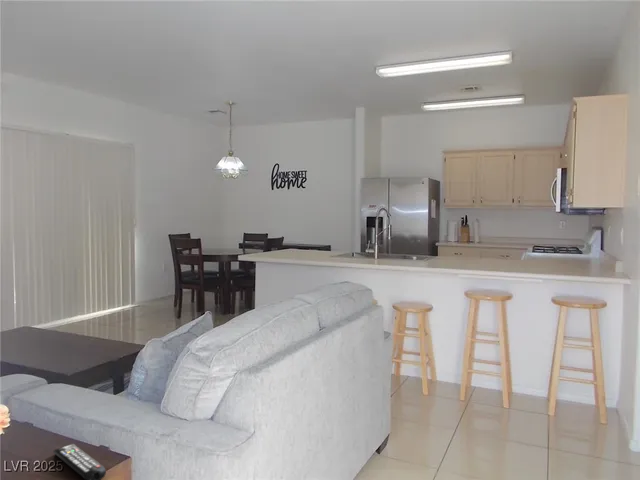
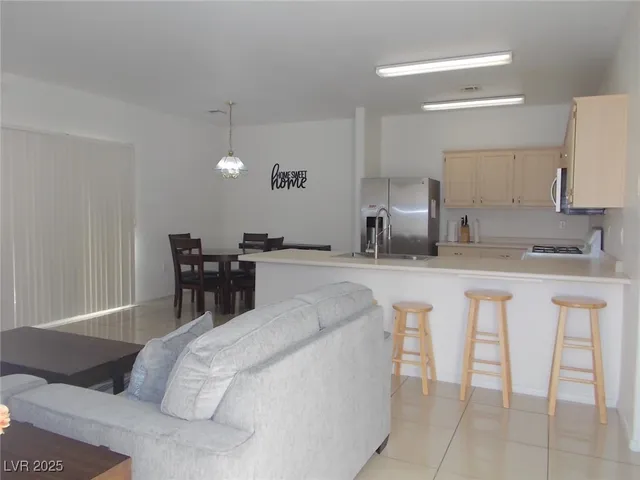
- remote control (78, 461)
